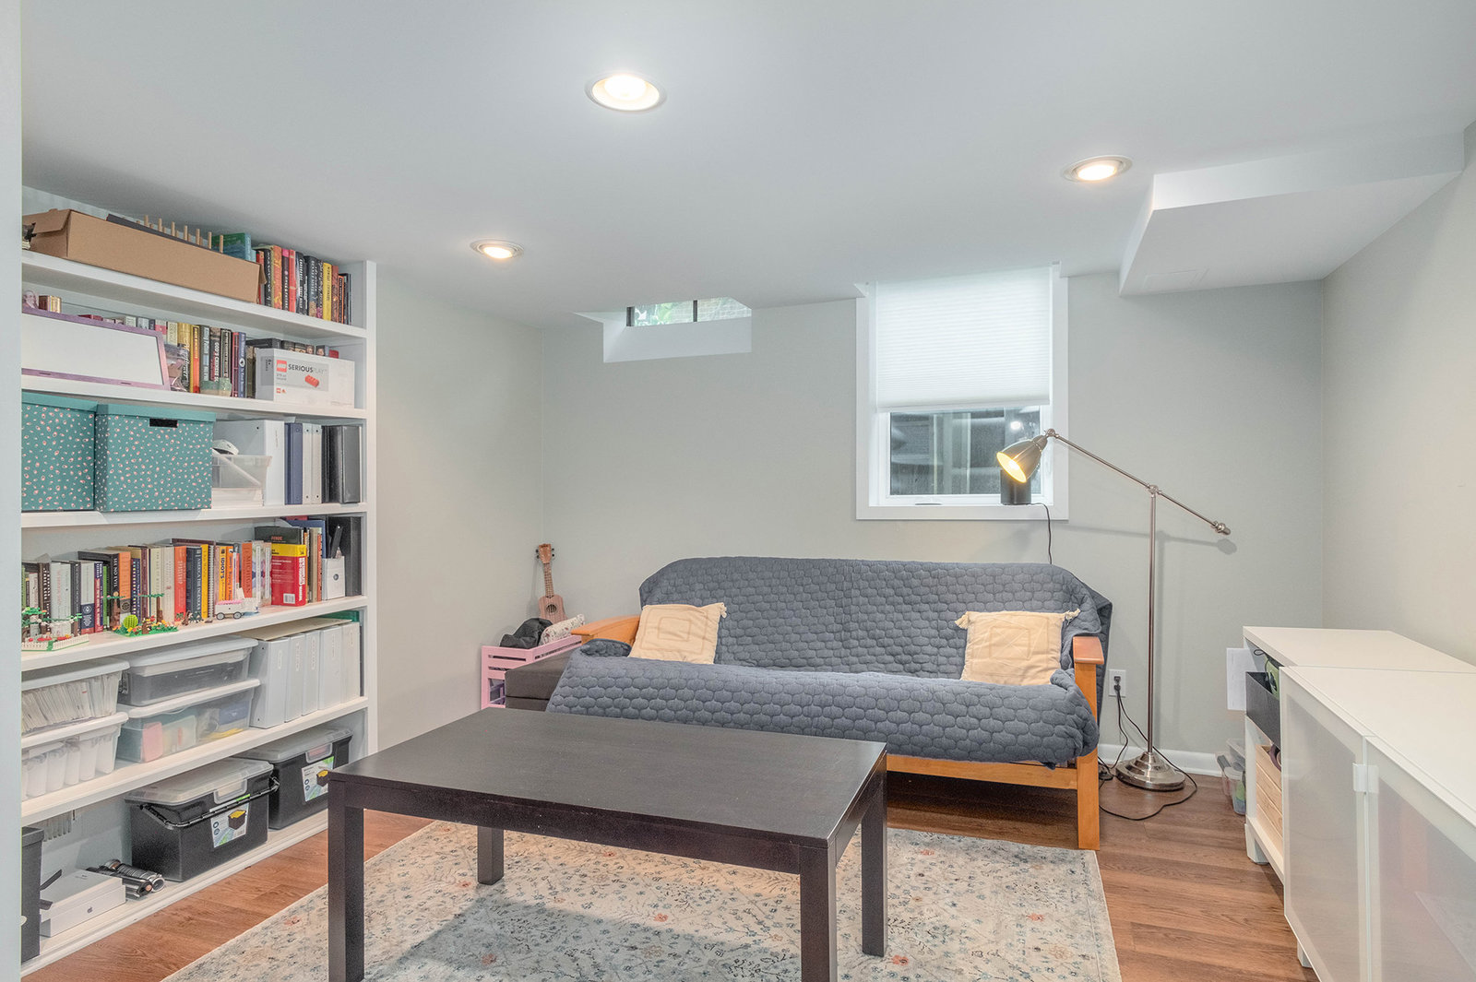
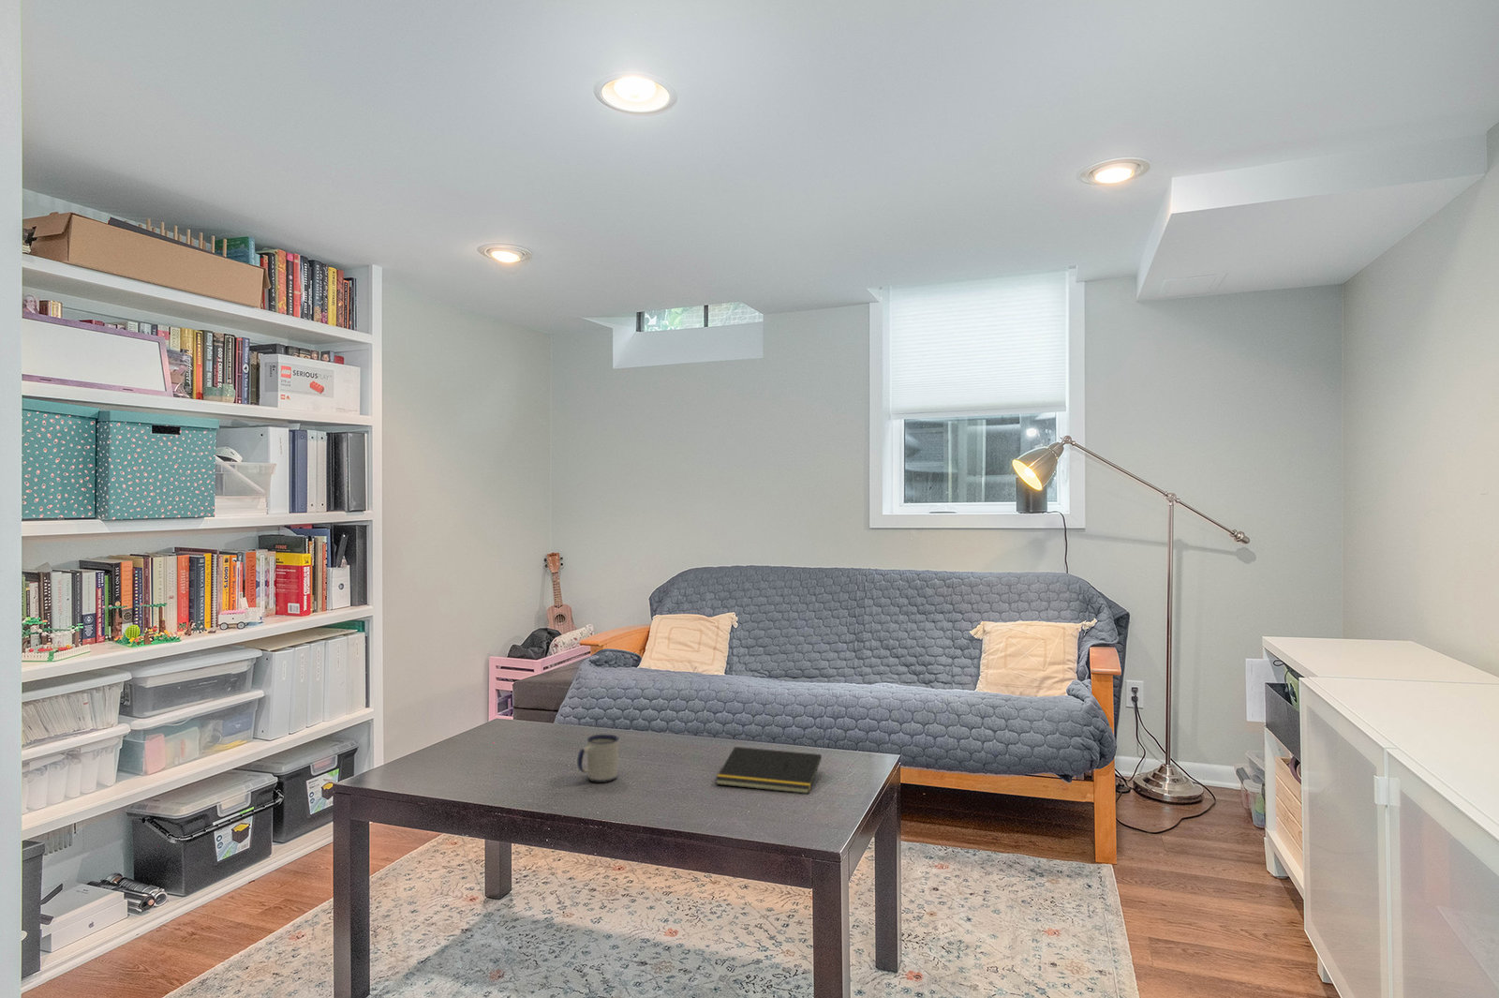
+ notepad (770, 769)
+ mug (597, 759)
